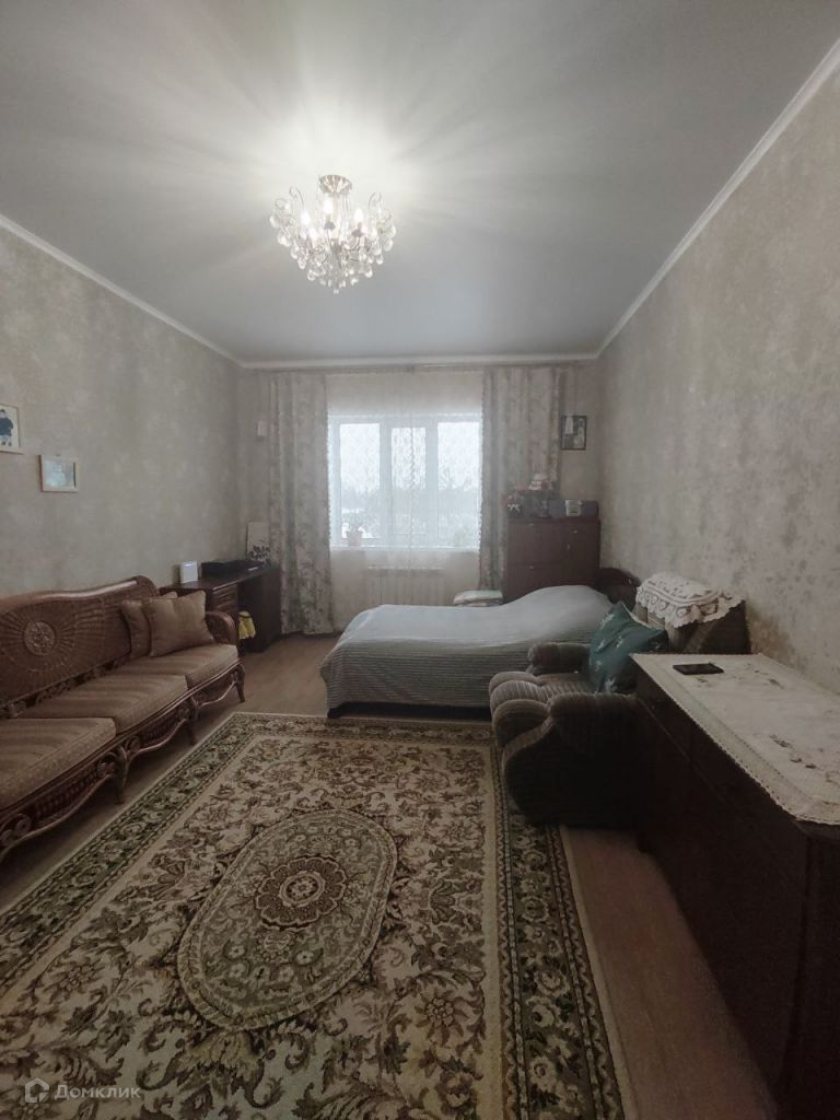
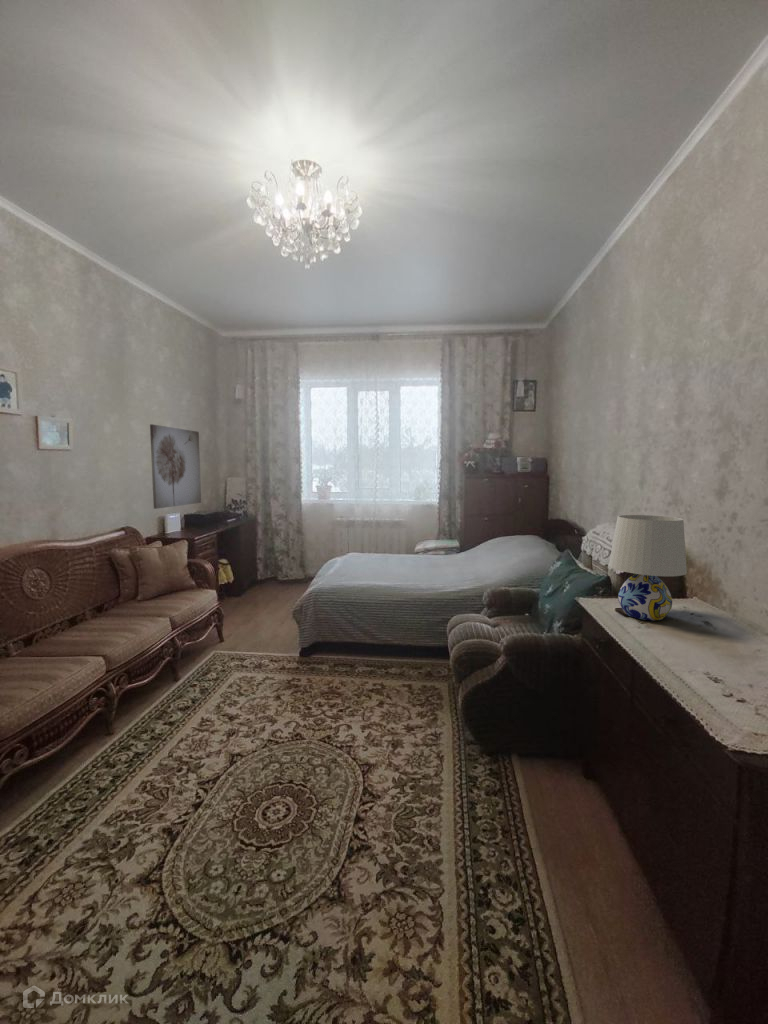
+ wall art (178, 467)
+ table lamp (646, 566)
